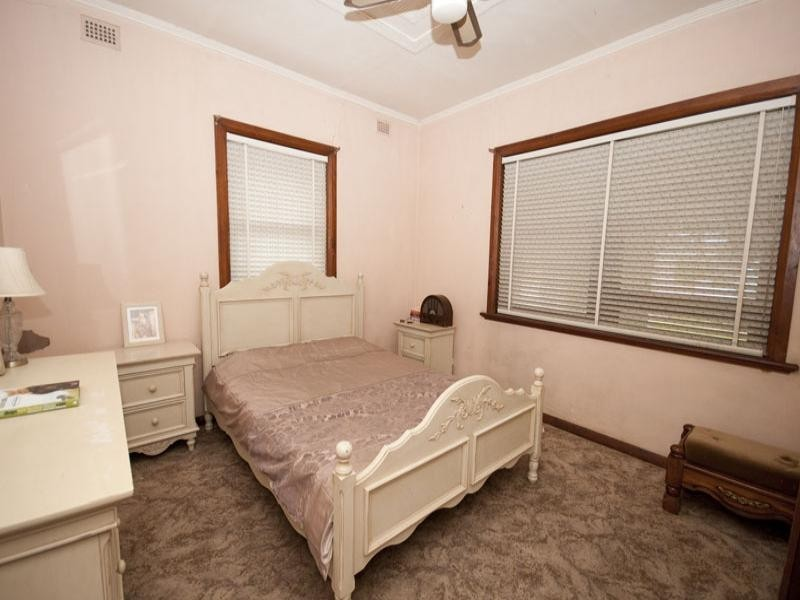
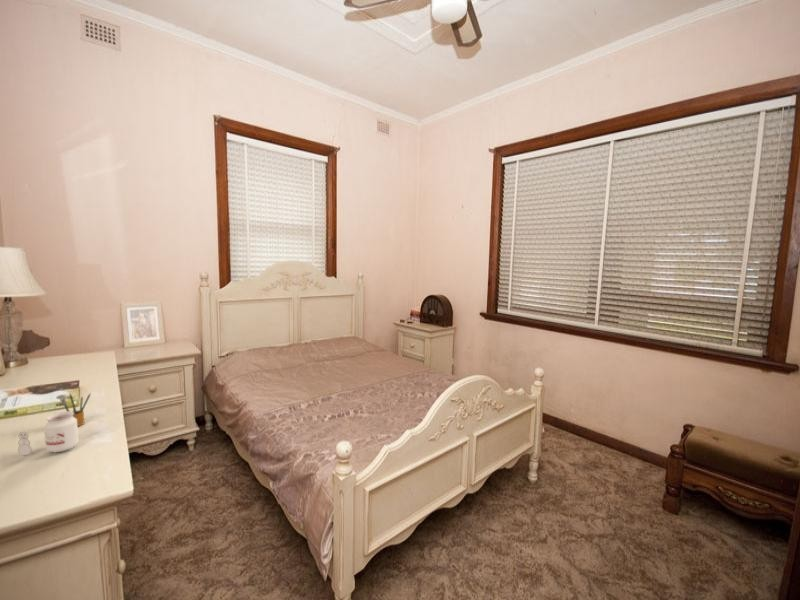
+ pencil box (75, 409)
+ candle (48, 435)
